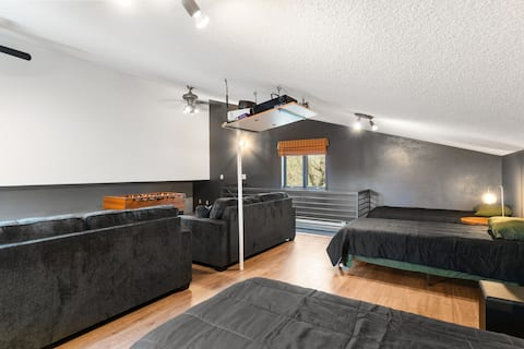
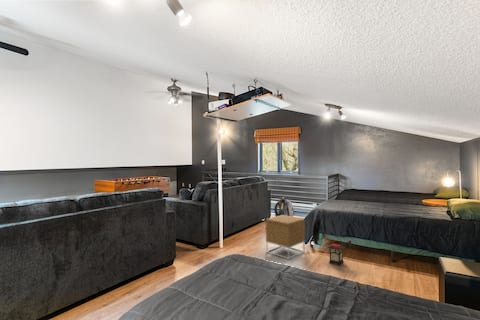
+ nightstand (285, 235)
+ lantern (339, 251)
+ backpack (284, 208)
